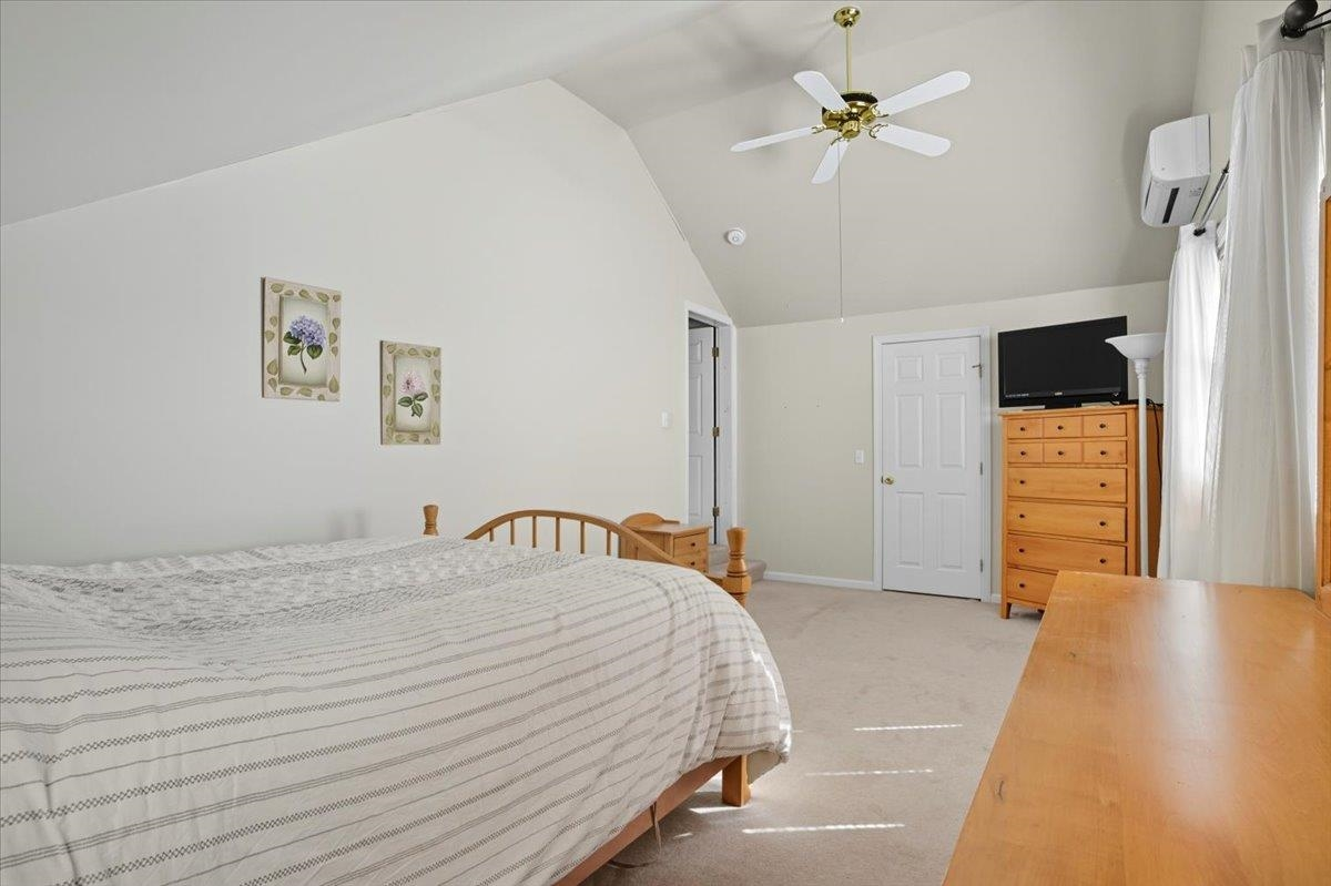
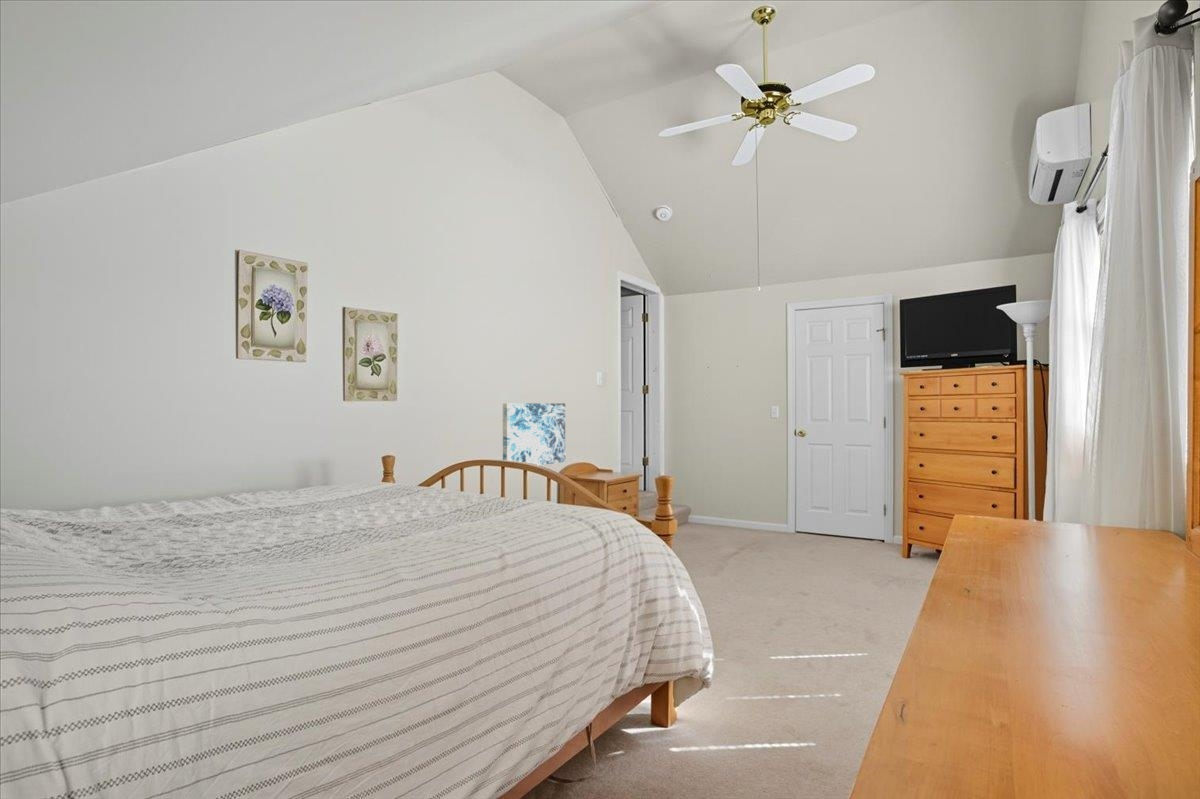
+ wall art (535, 434)
